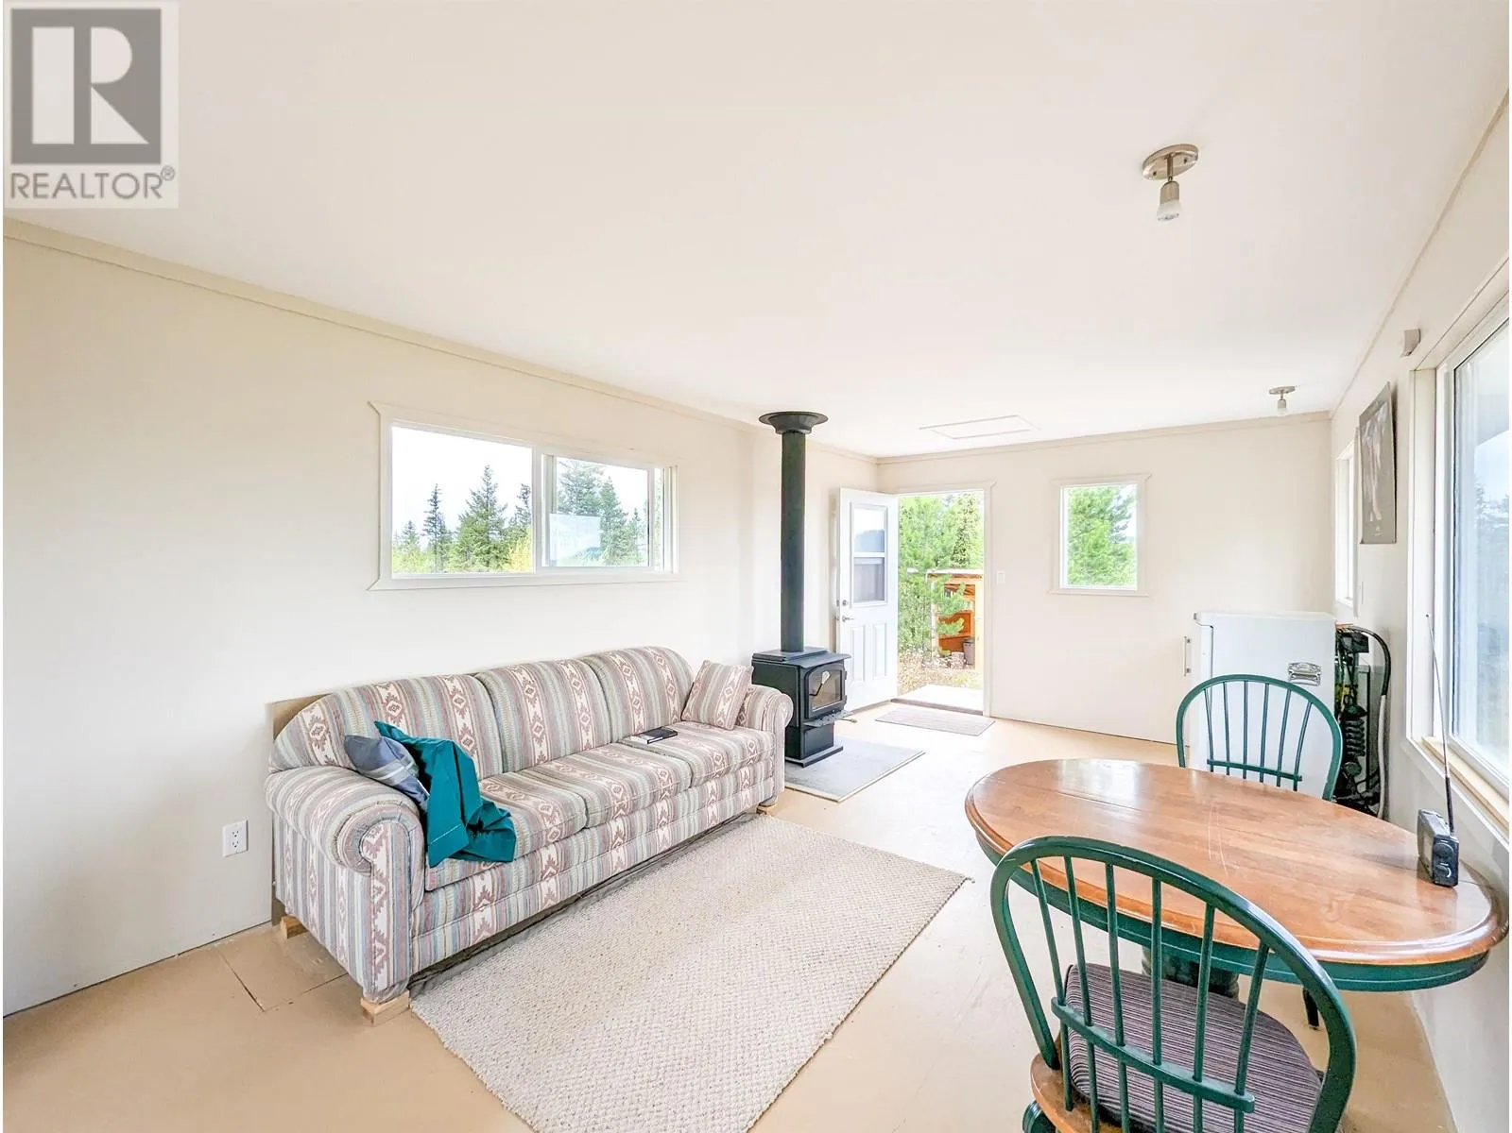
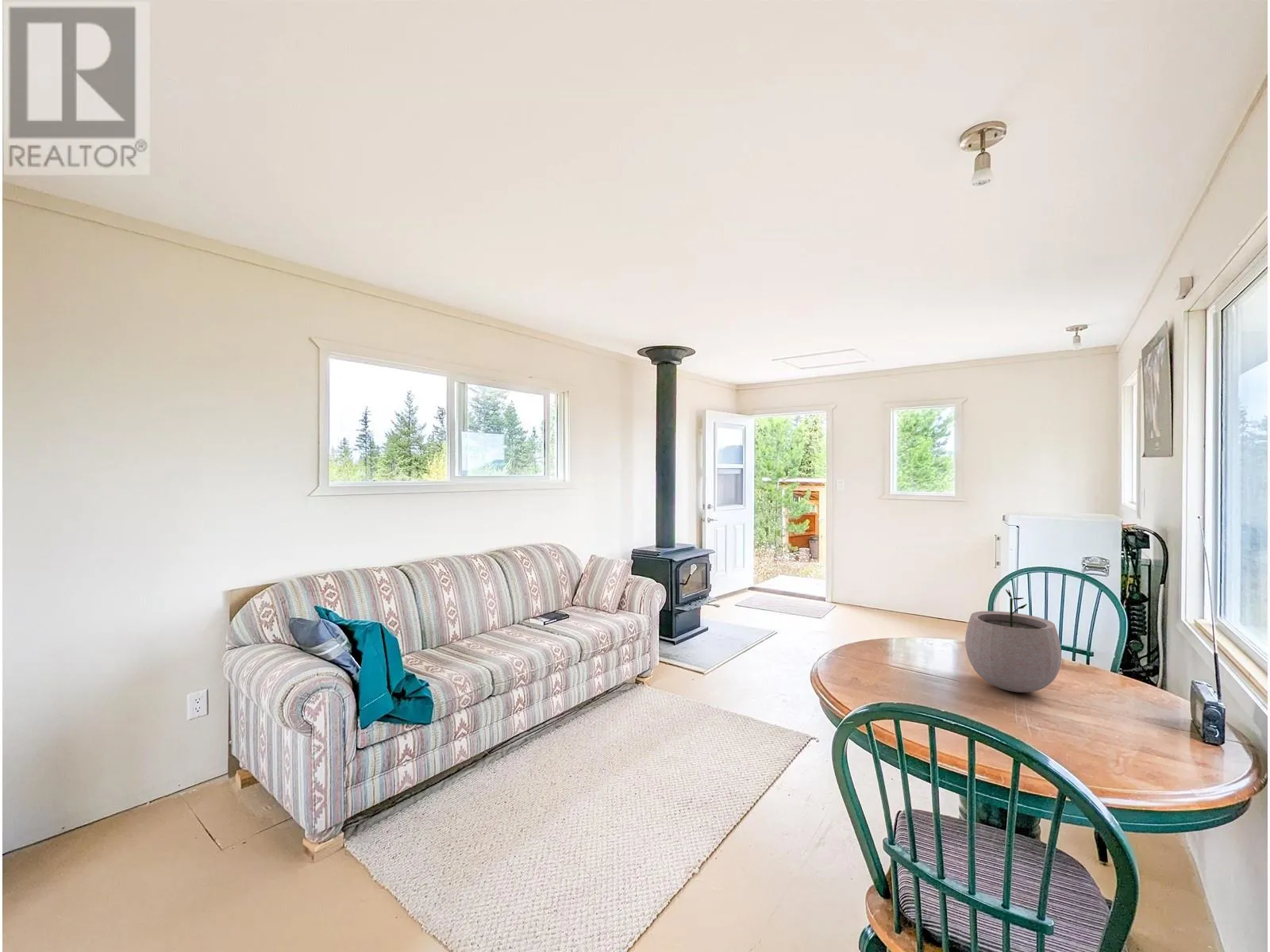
+ plant pot (1011, 638)
